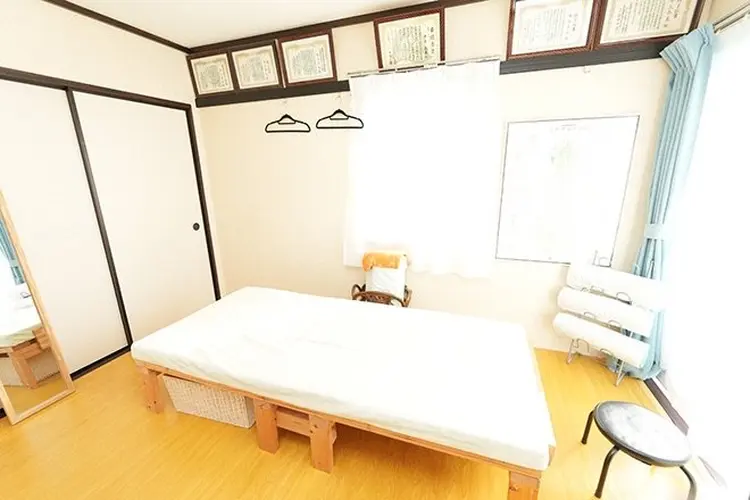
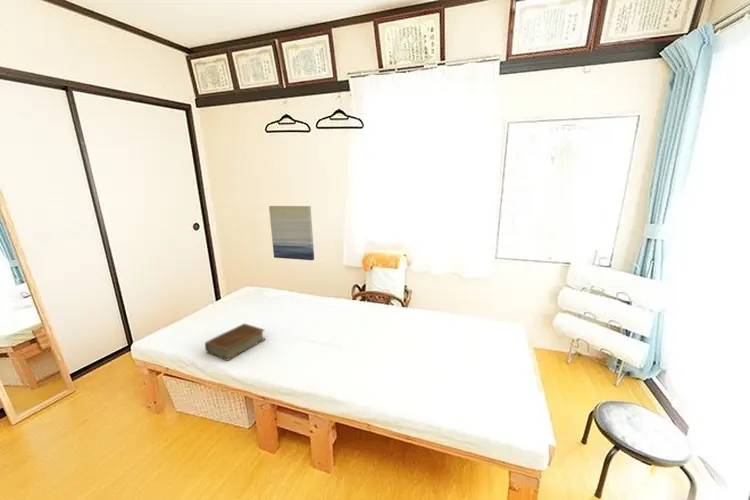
+ book (235, 340)
+ wall art (291, 232)
